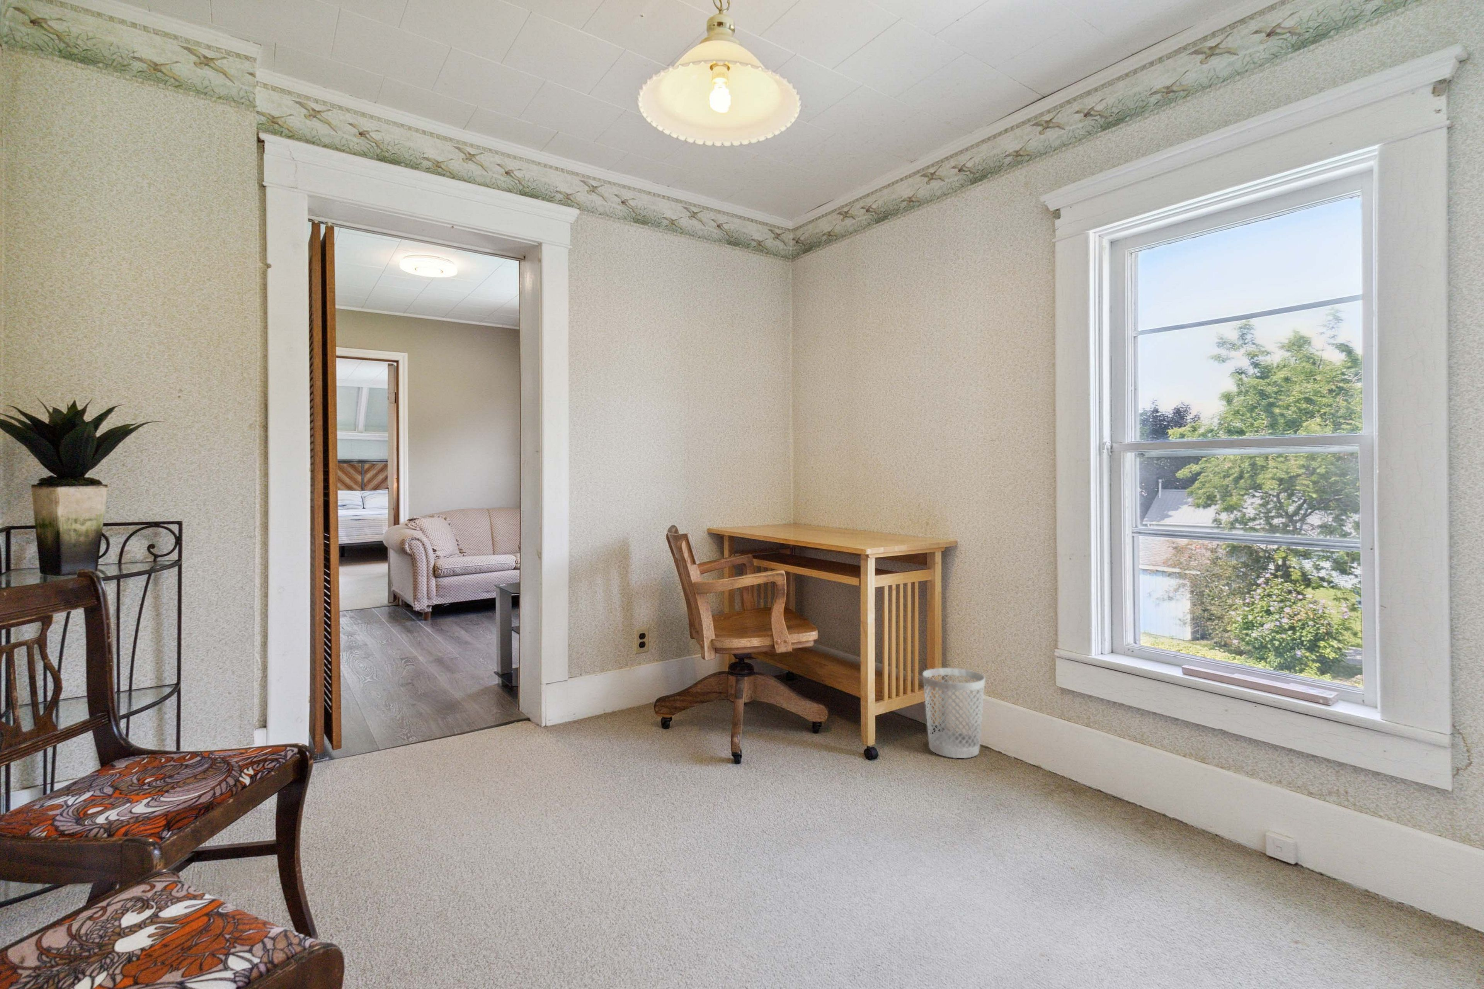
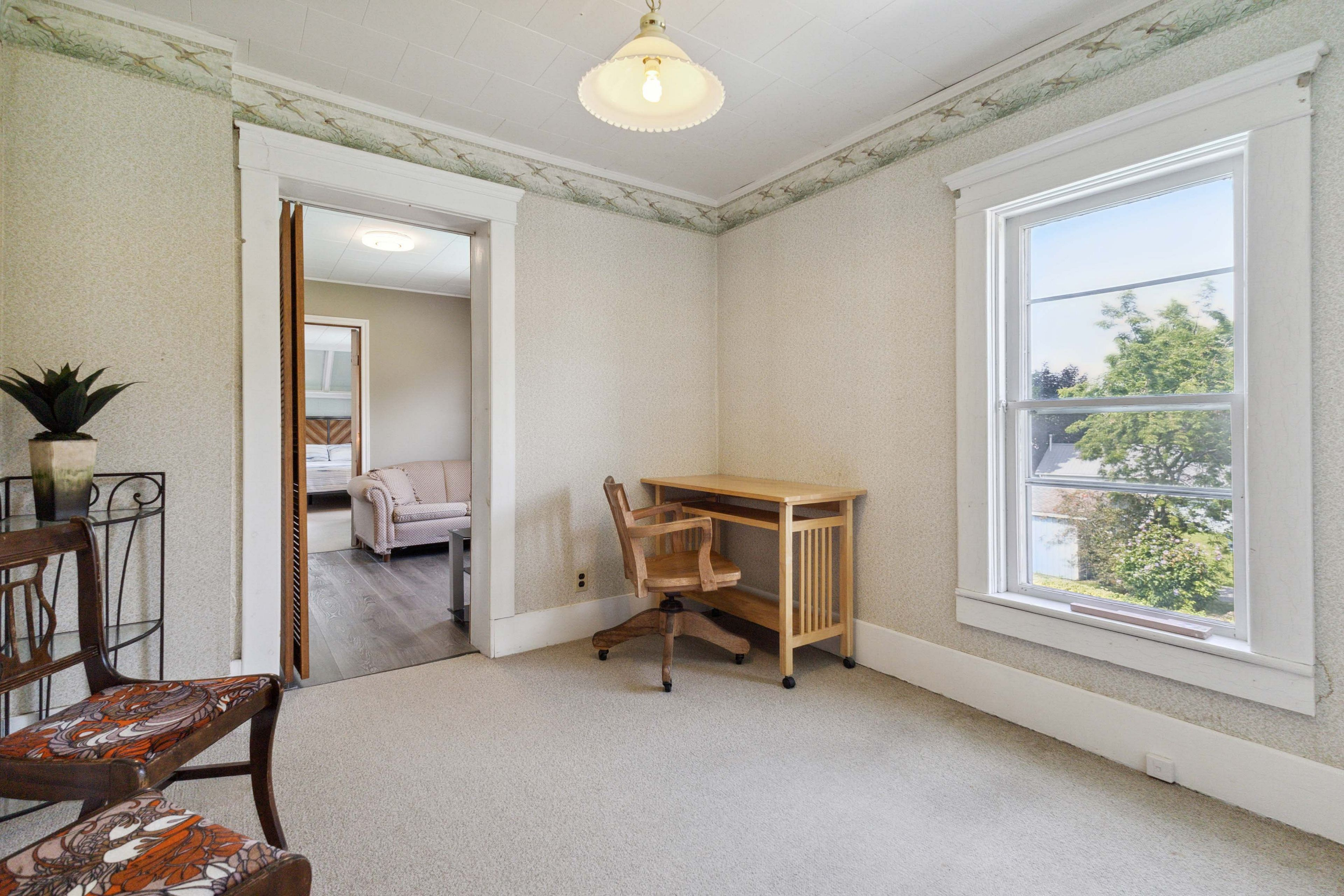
- wastebasket (953, 712)
